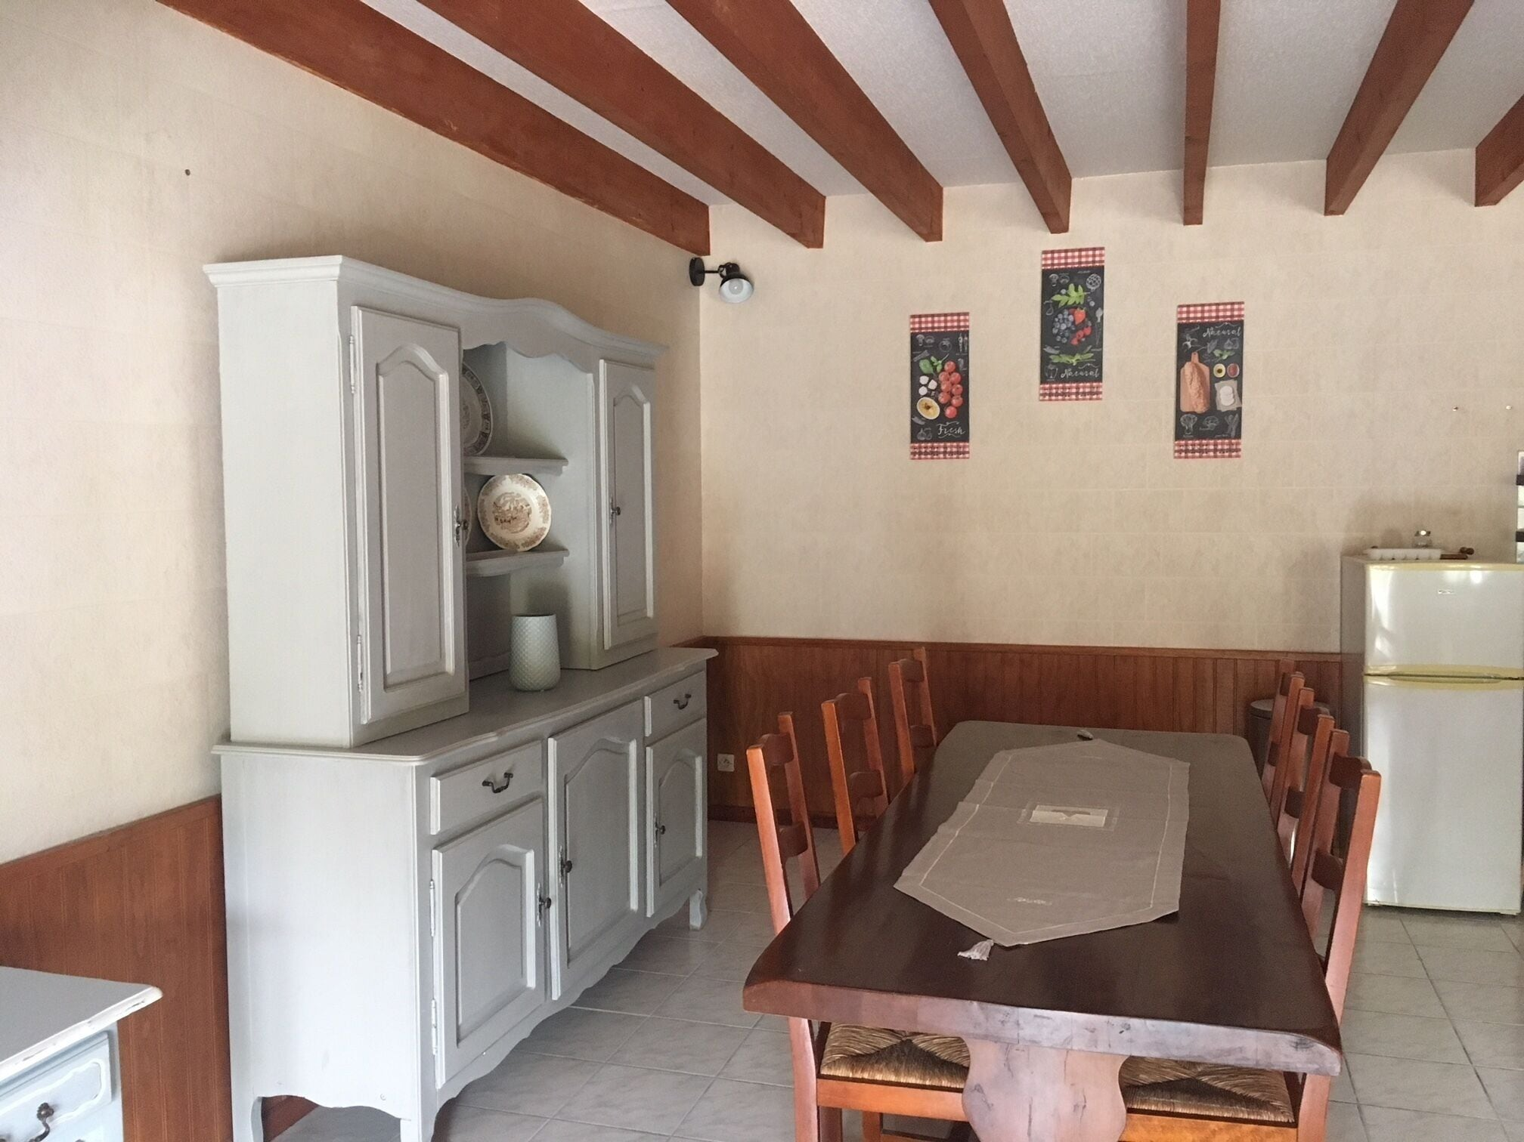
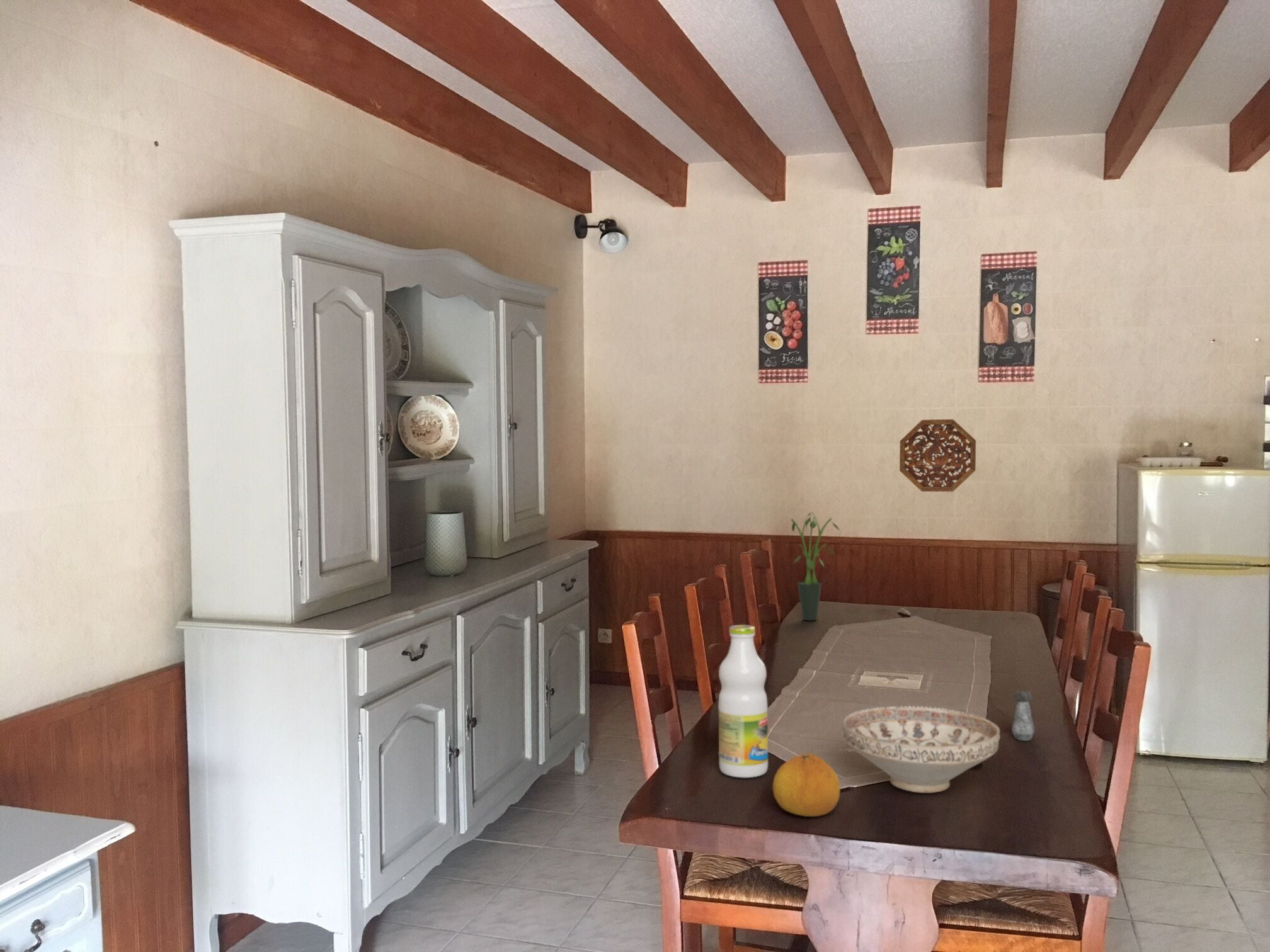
+ salt shaker (1023, 715)
+ decorative bowl (920, 754)
+ decorative platter (937, 455)
+ fruit (807, 783)
+ potted plant (814, 565)
+ bottle (743, 699)
